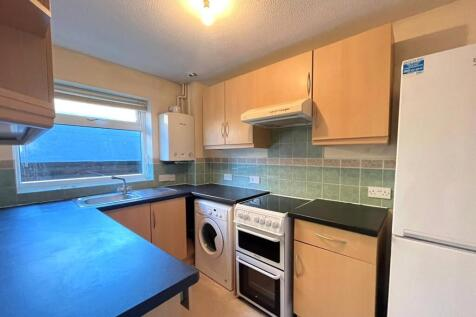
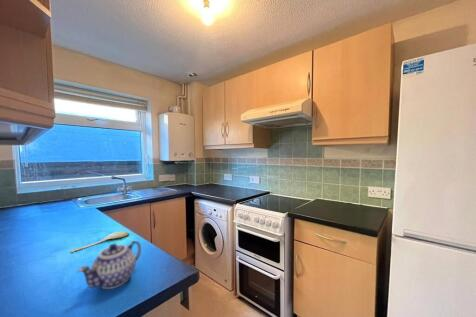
+ teapot (113, 262)
+ spoon (102, 240)
